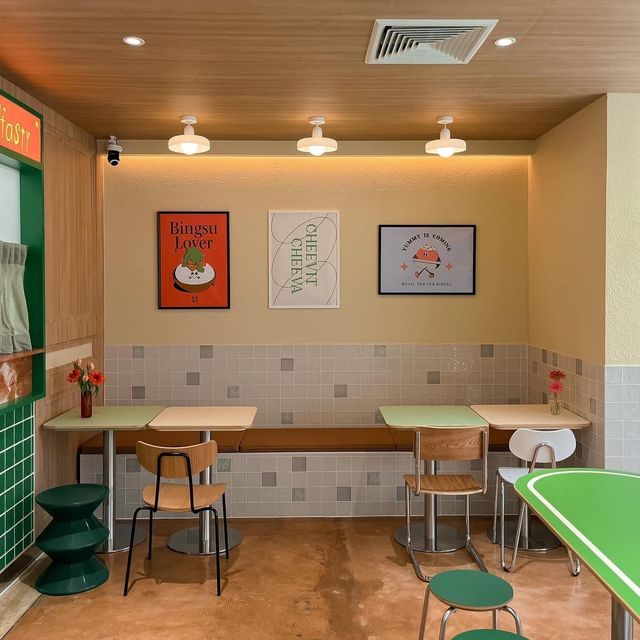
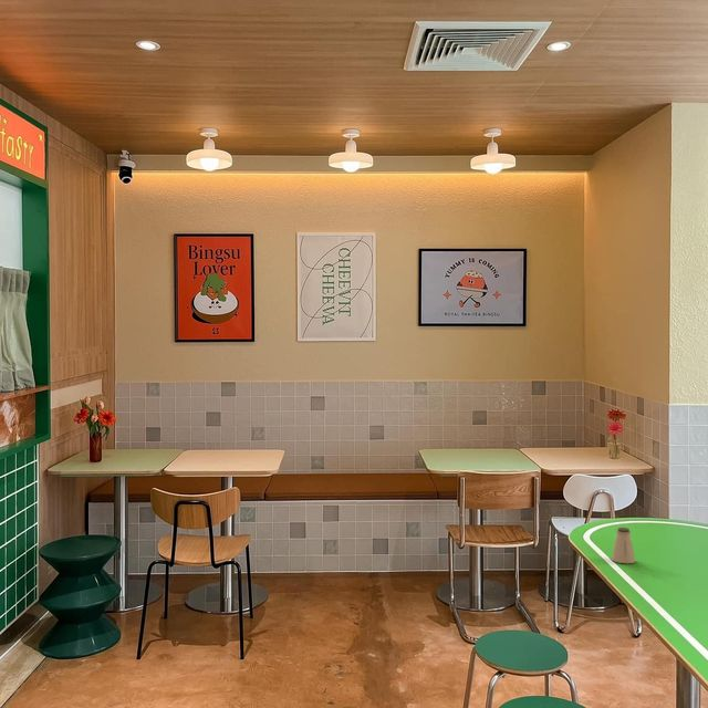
+ saltshaker (623, 544)
